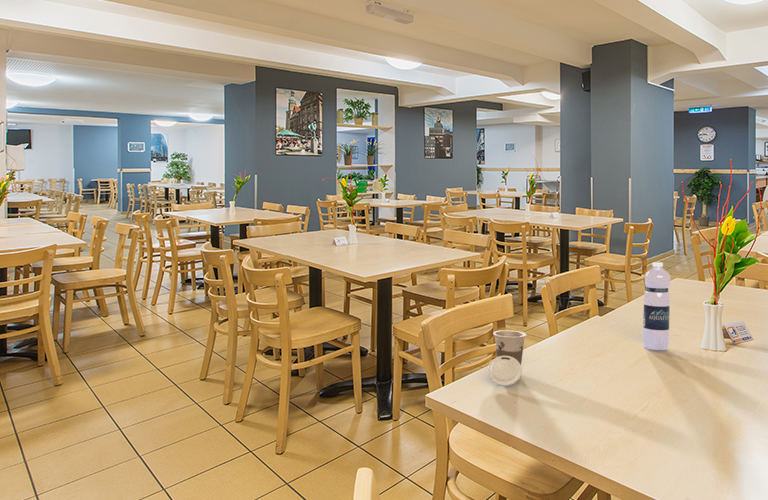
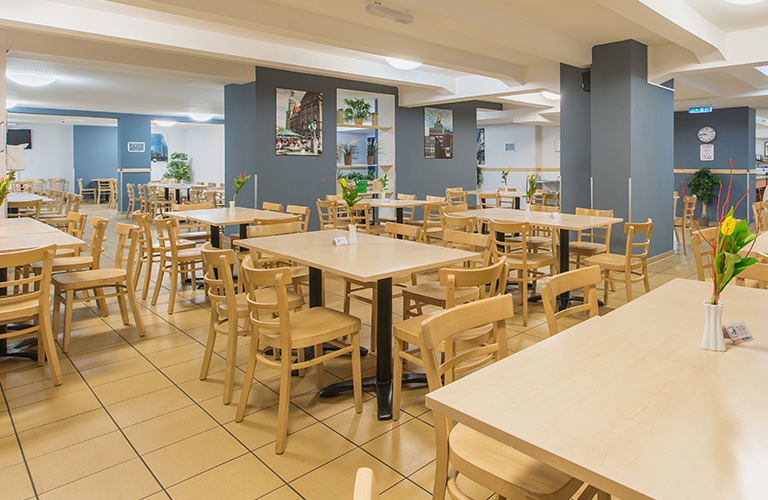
- water bottle (656, 305)
- cup (507, 357)
